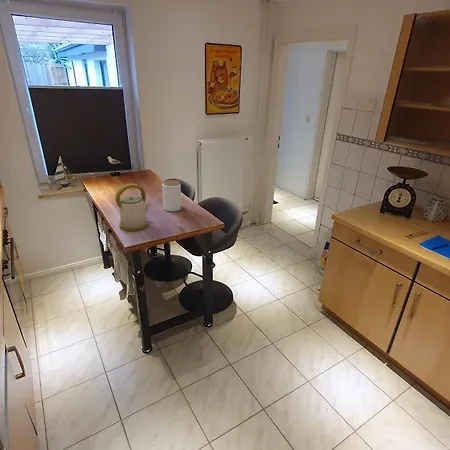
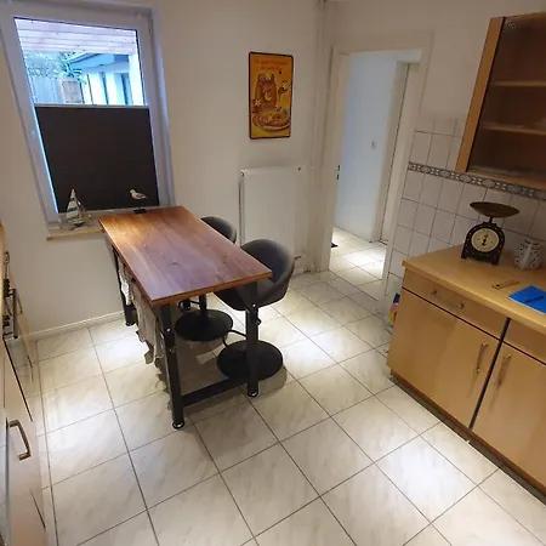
- kettle (134, 204)
- jar (171, 195)
